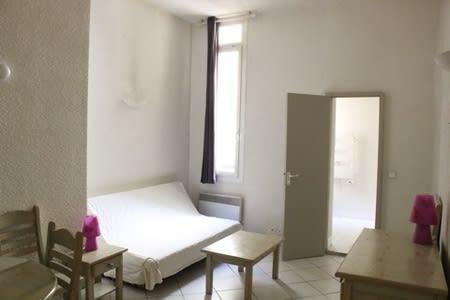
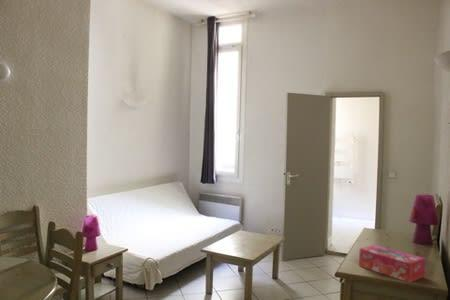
+ tissue box (390, 262)
